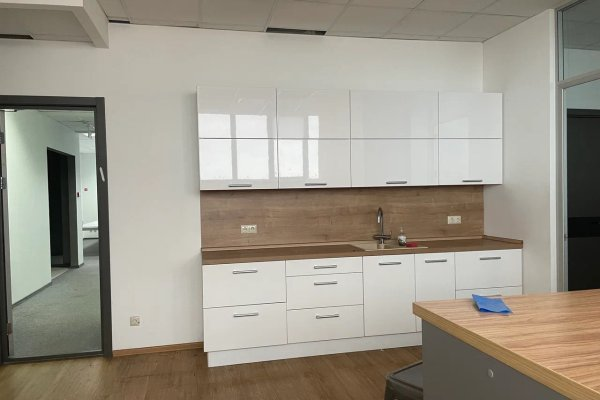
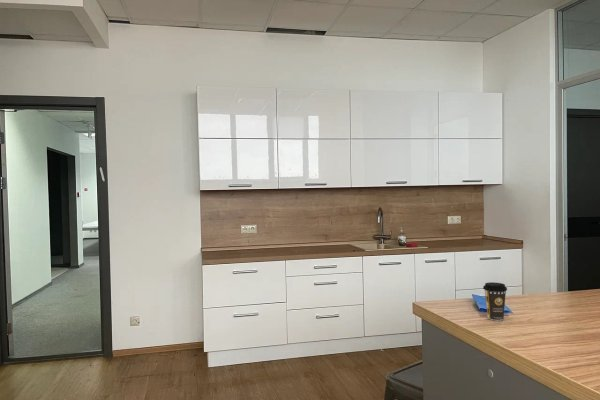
+ coffee cup (495, 301)
